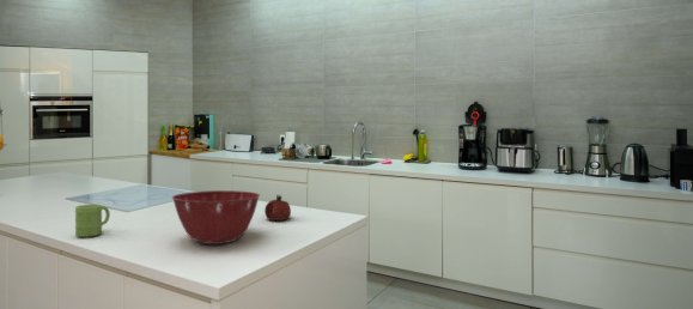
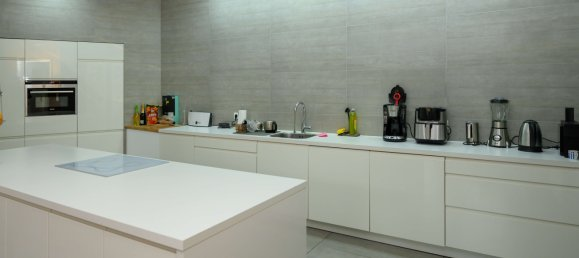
- mixing bowl (217, 217)
- mug (93, 219)
- fruit (278, 206)
